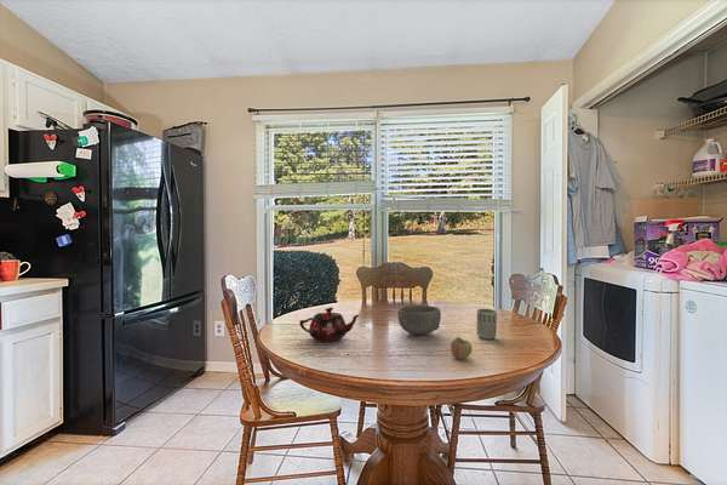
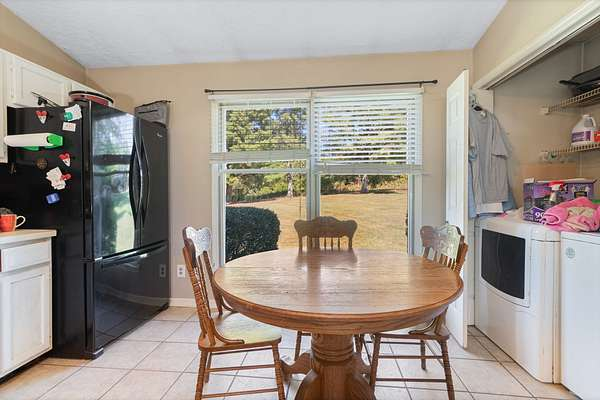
- cup (486, 324)
- bowl (419, 320)
- apple (458, 347)
- teapot (330, 323)
